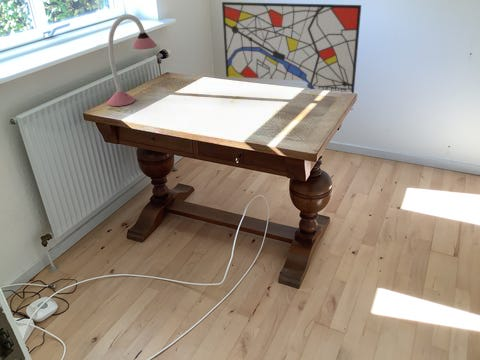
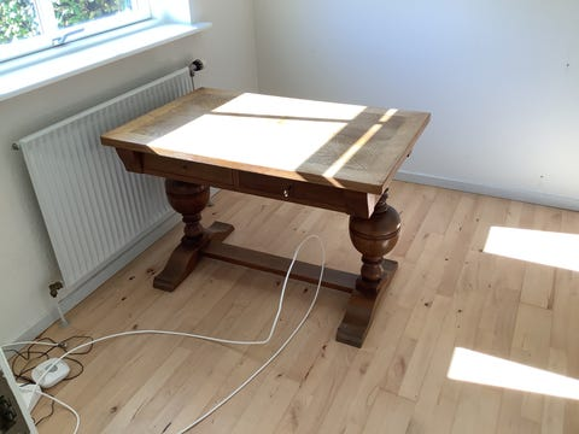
- wall art (286, 55)
- desk lamp (133, 48)
